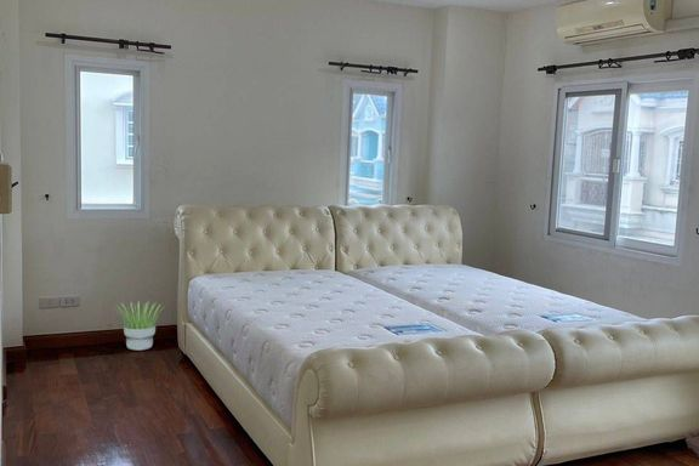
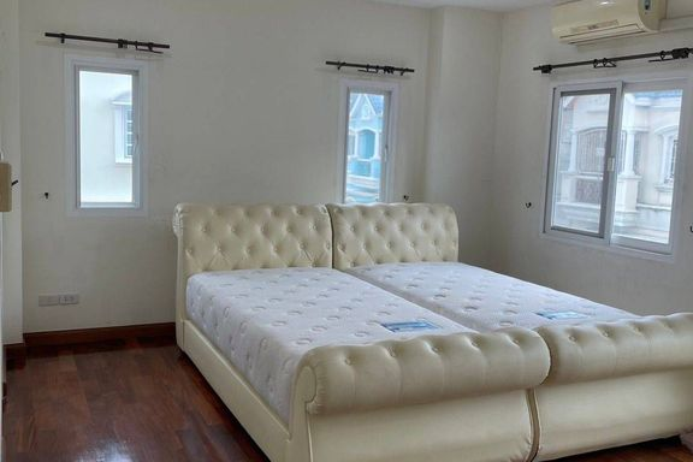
- potted plant (138, 326)
